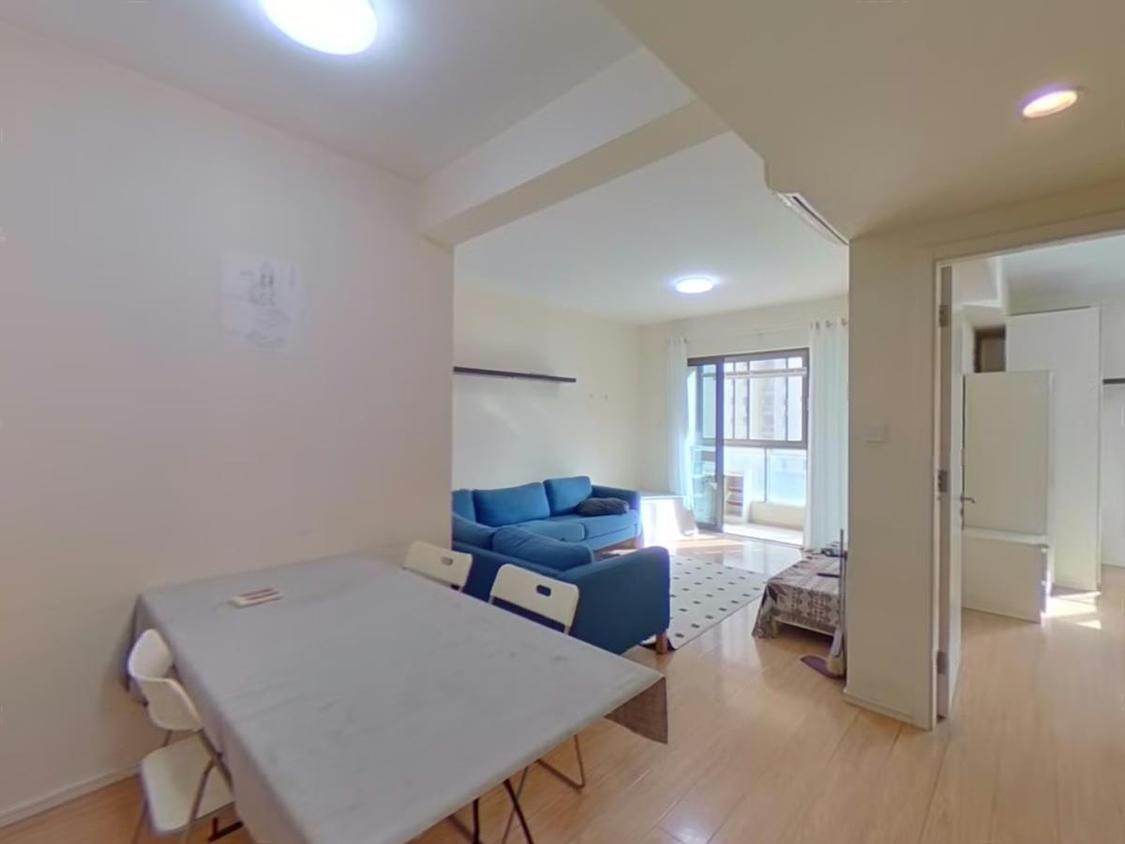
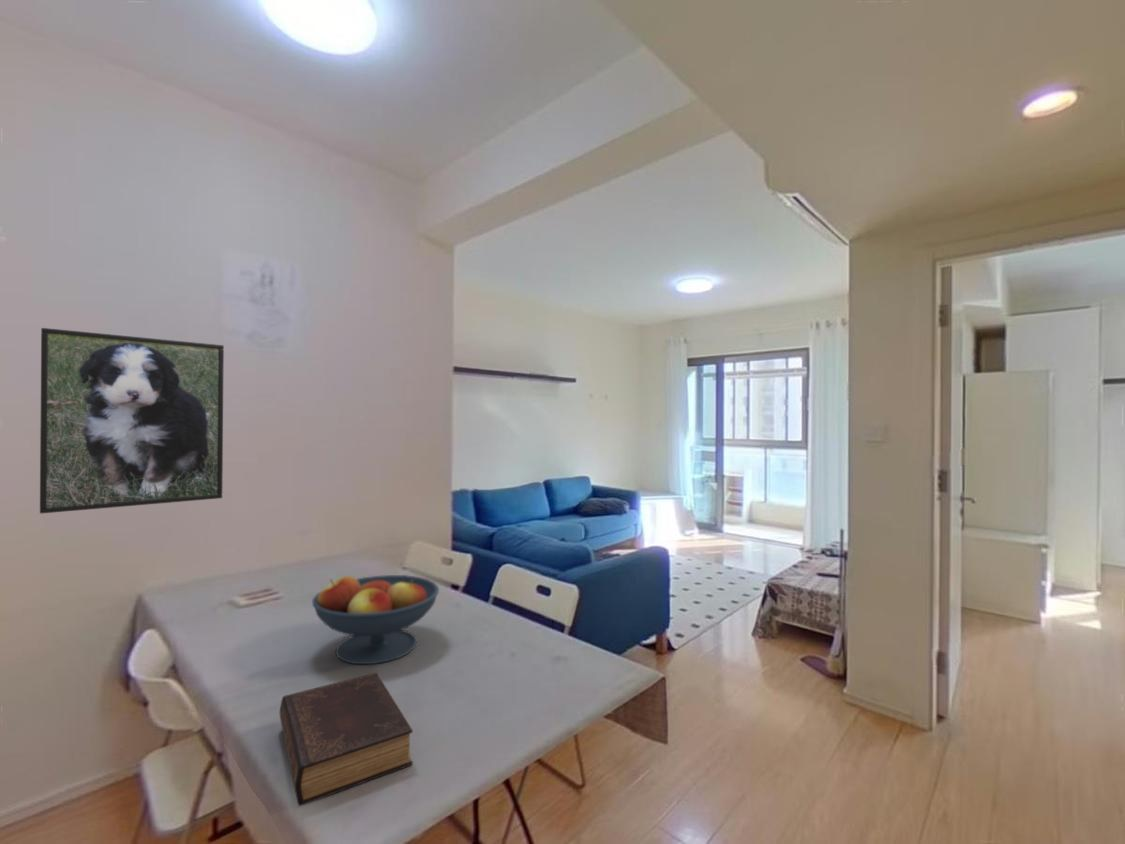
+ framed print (140, 421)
+ fruit bowl (377, 610)
+ book (342, 729)
